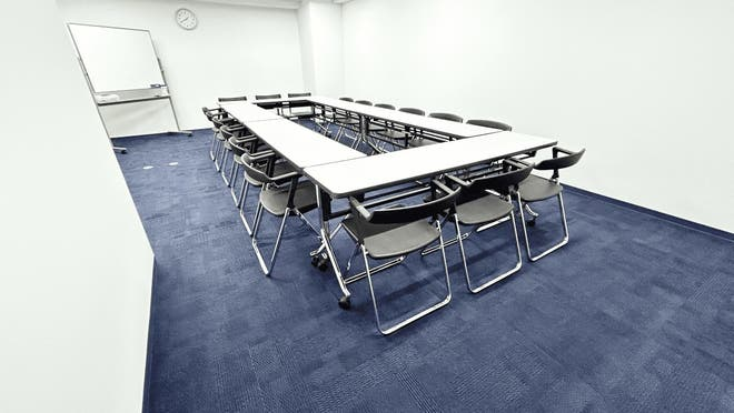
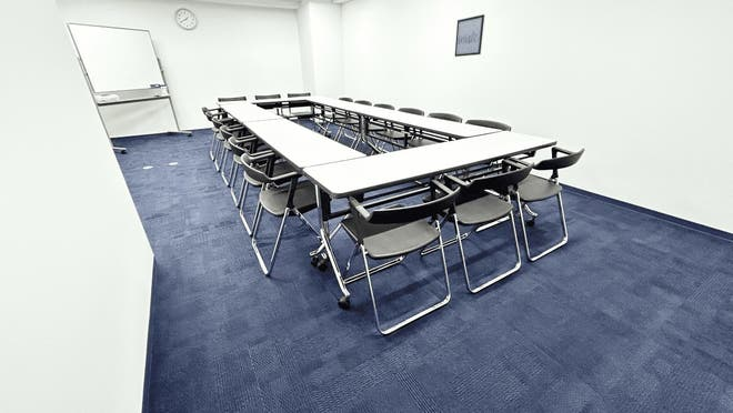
+ wall art (469, 37)
